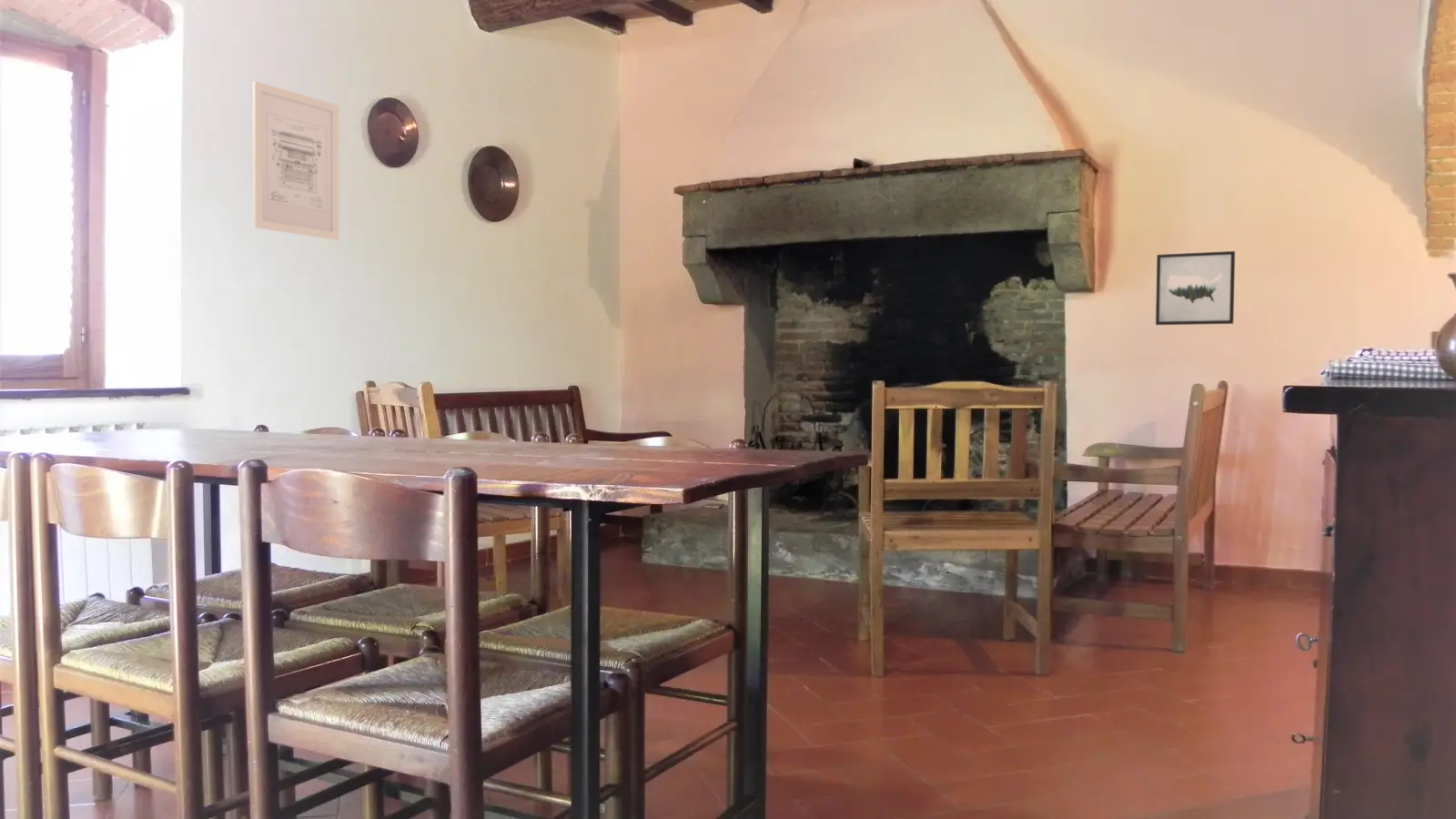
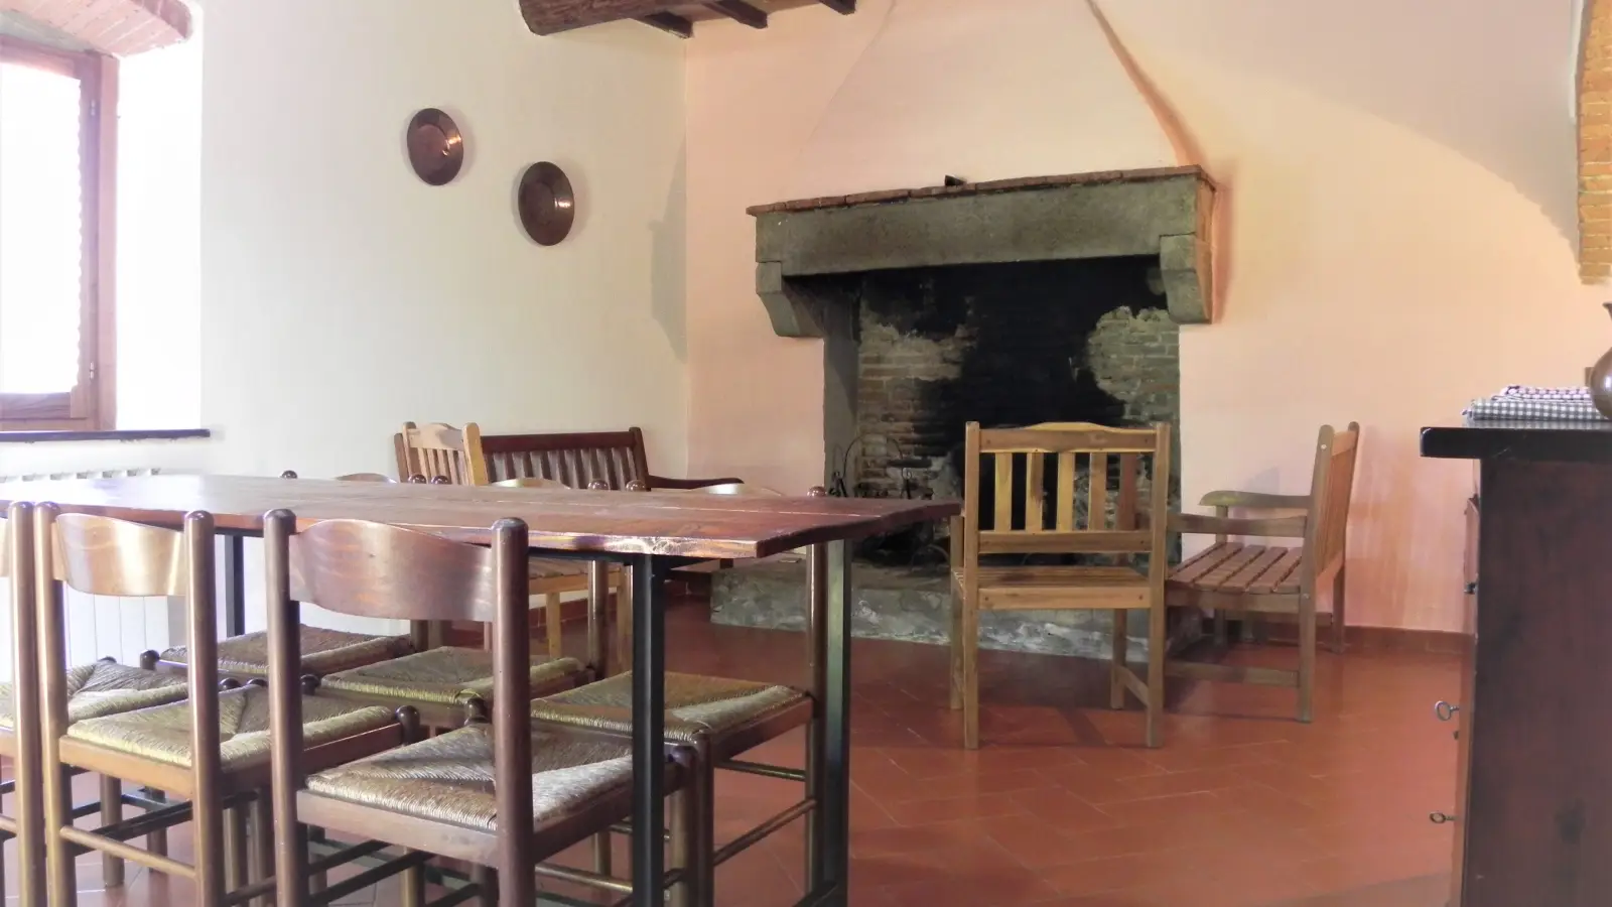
- wall art (1195, 288)
- wall art (298, 164)
